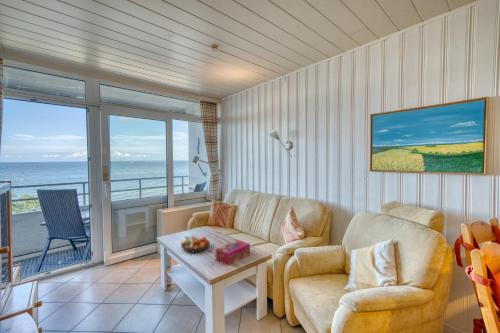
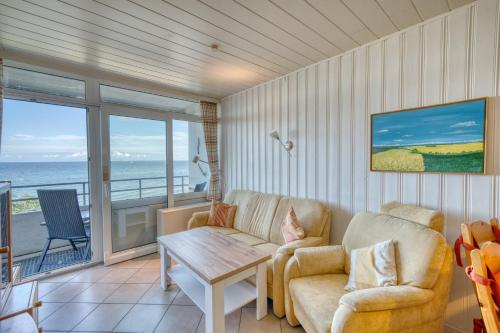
- tissue box (233, 251)
- fruit bowl (195, 242)
